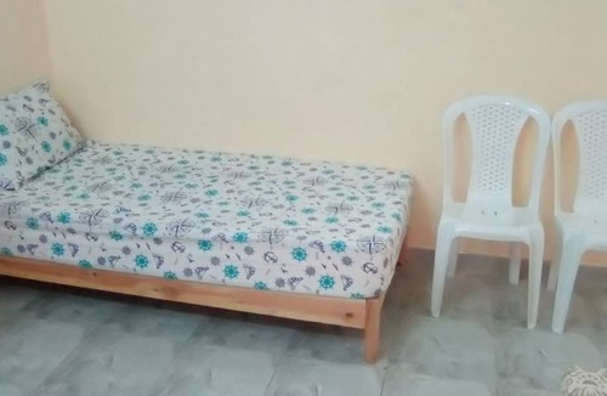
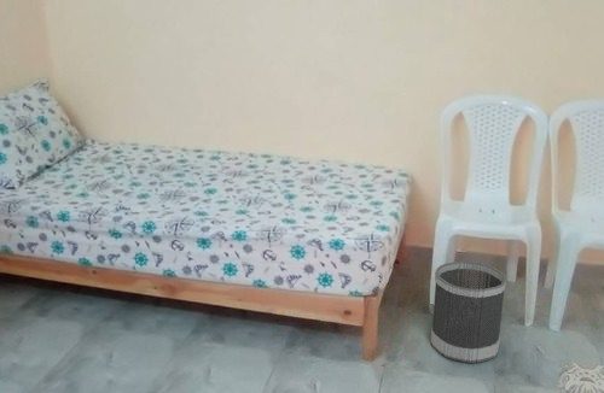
+ wastebasket (466, 310)
